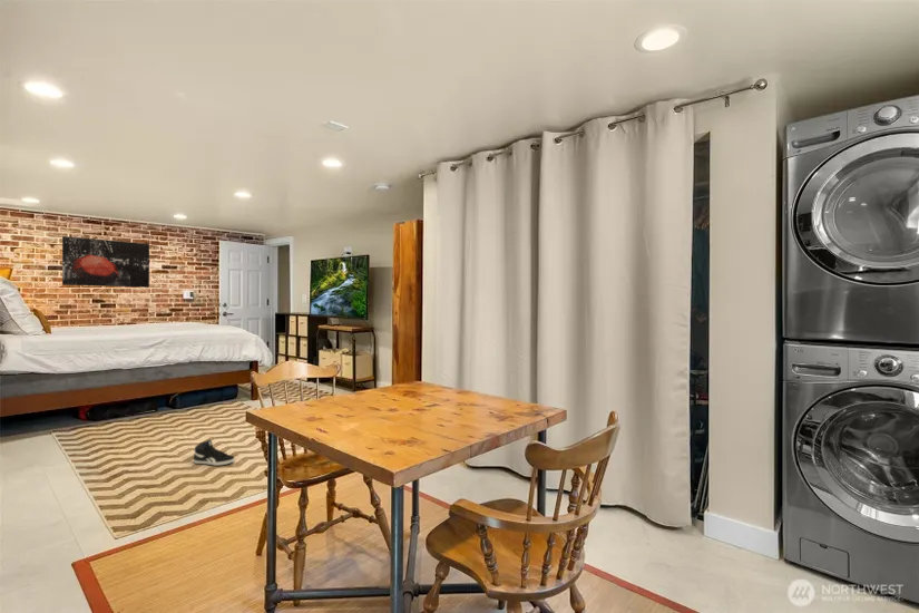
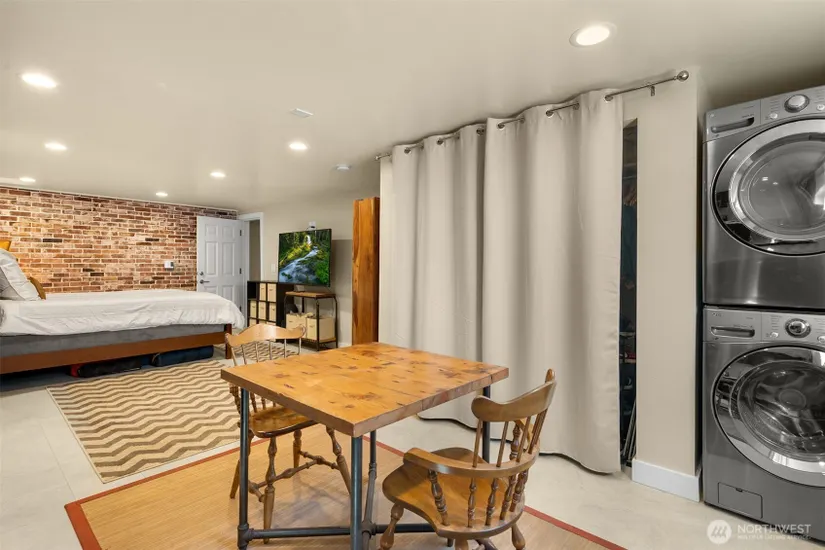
- sneaker (213, 451)
- wall art (108, 263)
